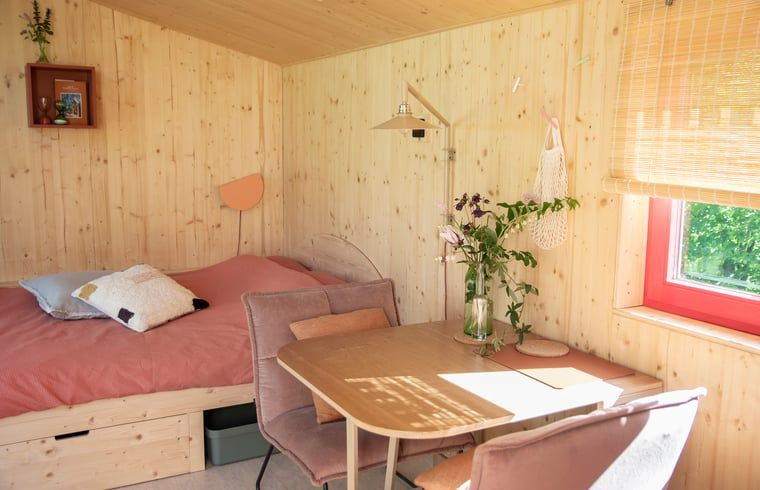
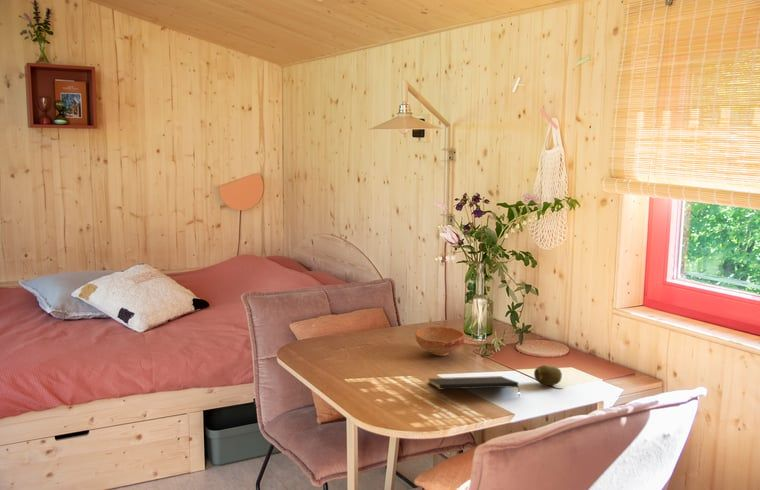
+ fruit (547, 375)
+ bowl (439, 343)
+ notepad (471, 382)
